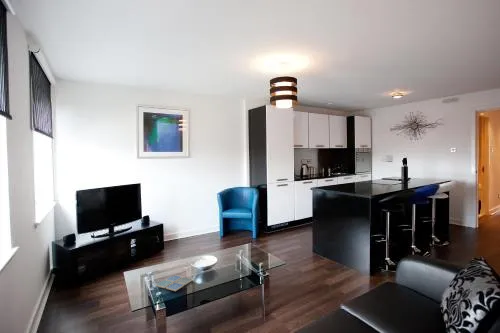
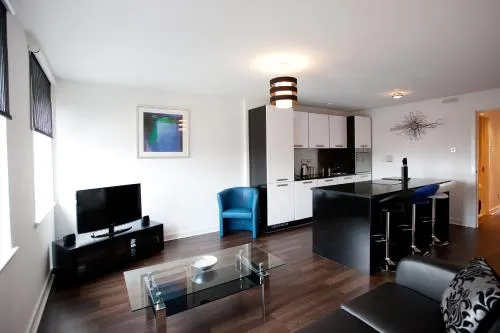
- drink coaster (174, 282)
